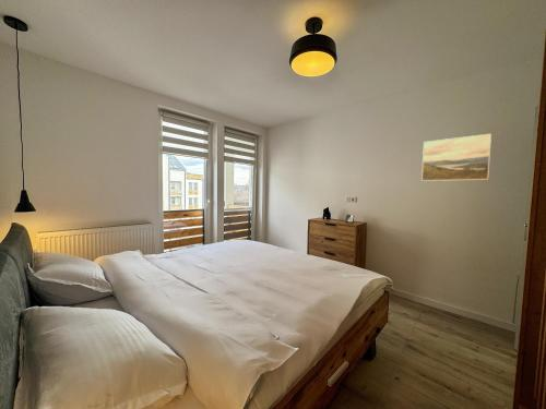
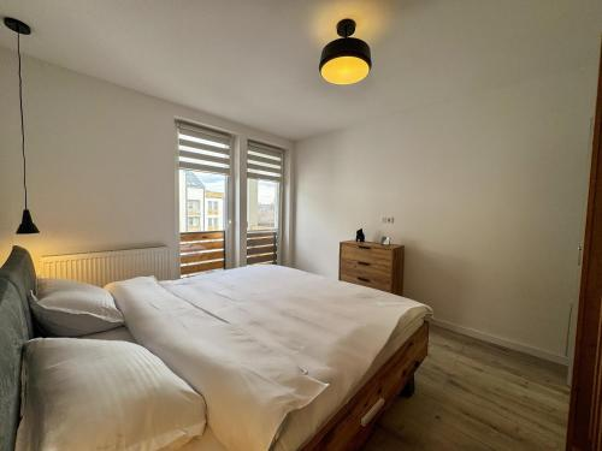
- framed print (453, 159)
